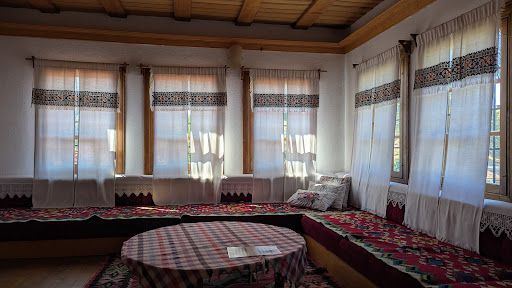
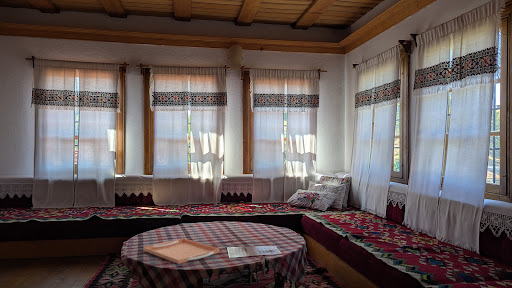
+ serving tray (181, 249)
